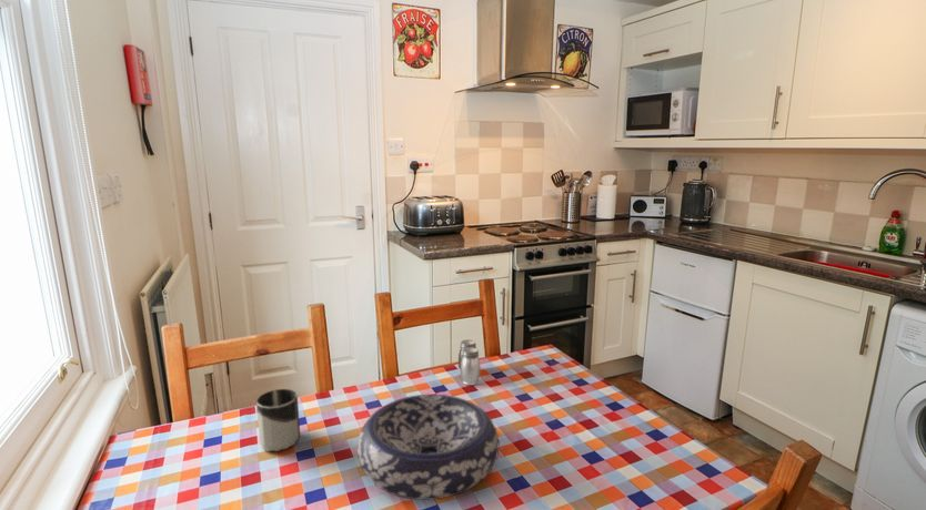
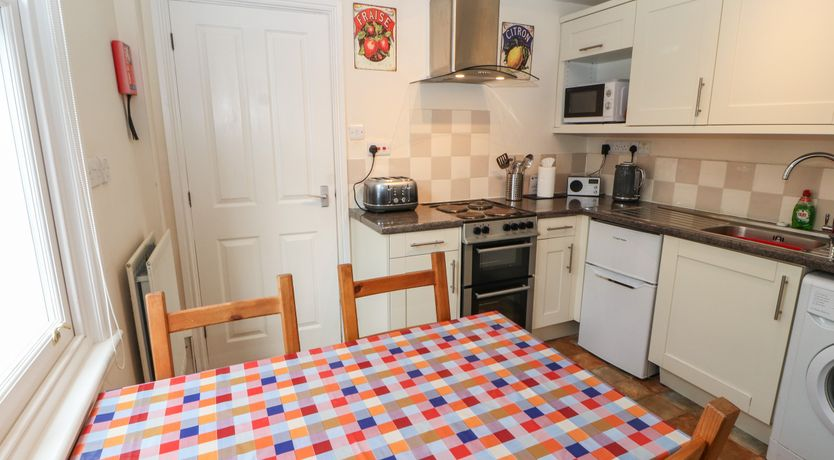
- decorative bowl (429, 441)
- salt and pepper shaker (469, 360)
- cup (280, 416)
